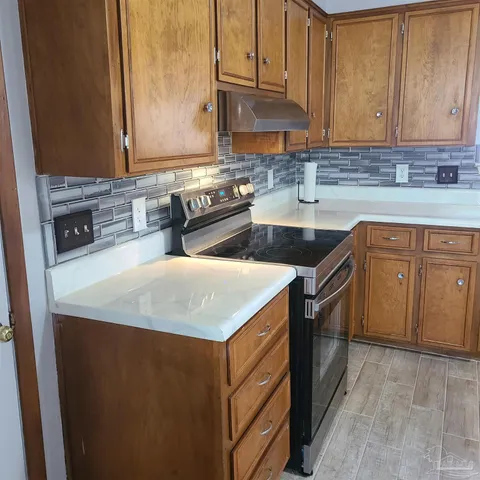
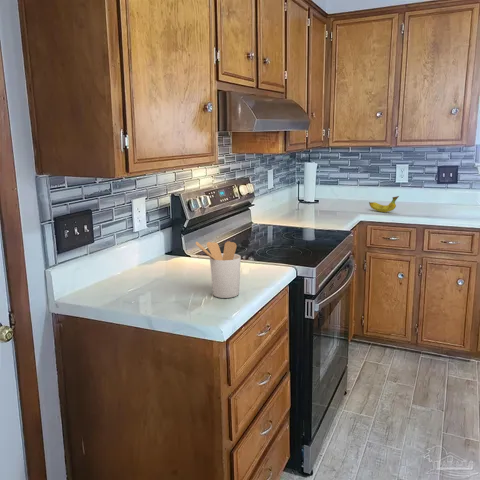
+ fruit (382, 205)
+ utensil holder (217, 267)
